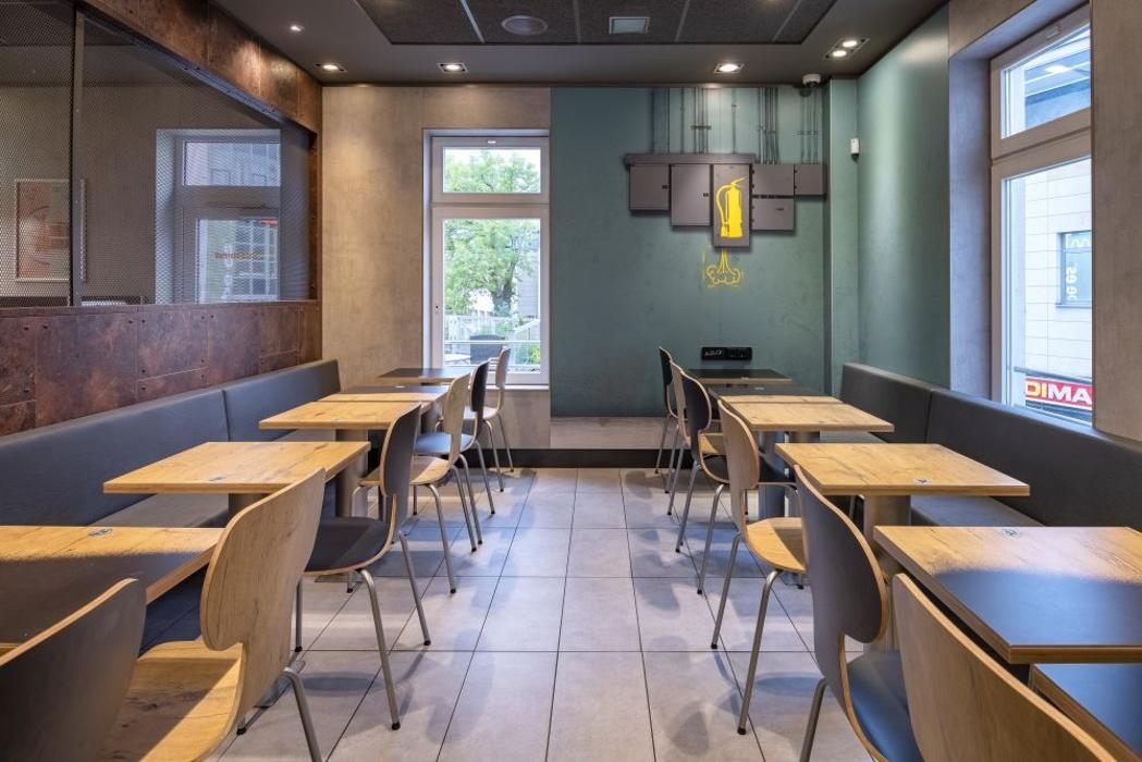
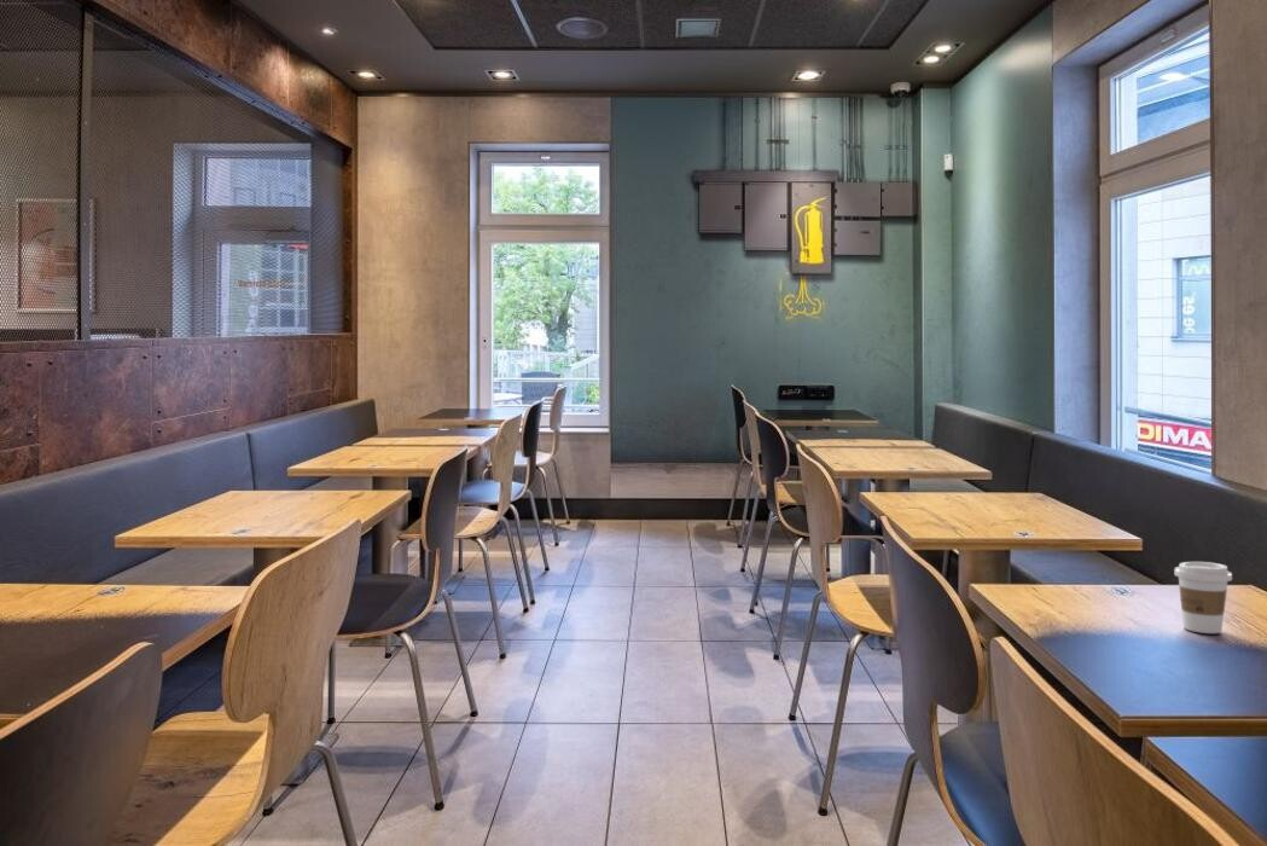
+ coffee cup (1202, 597)
